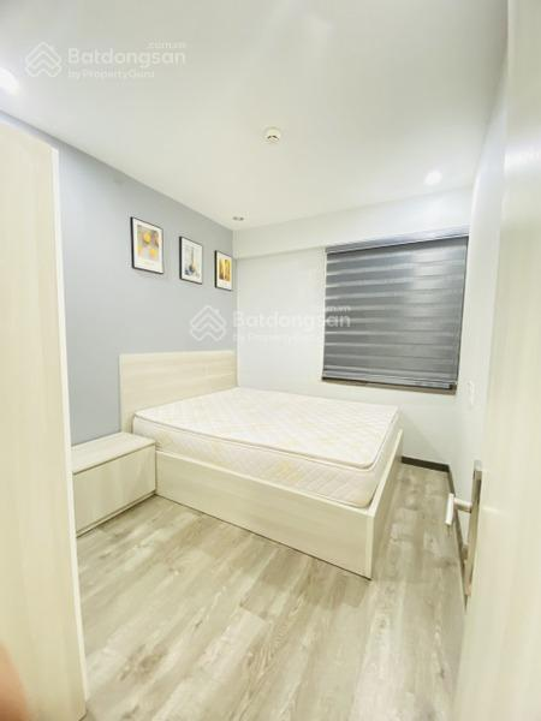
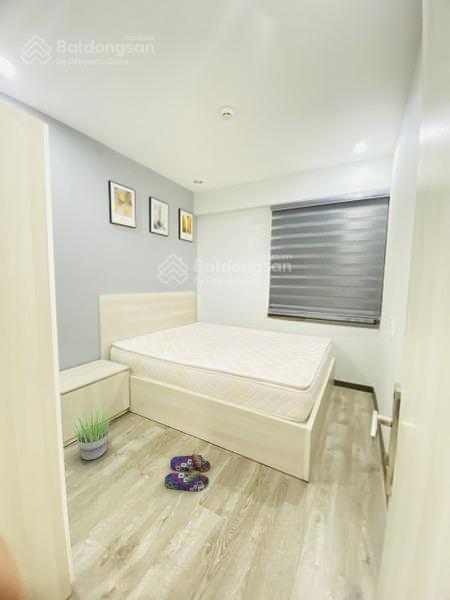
+ potted plant (93, 434)
+ slippers (188, 469)
